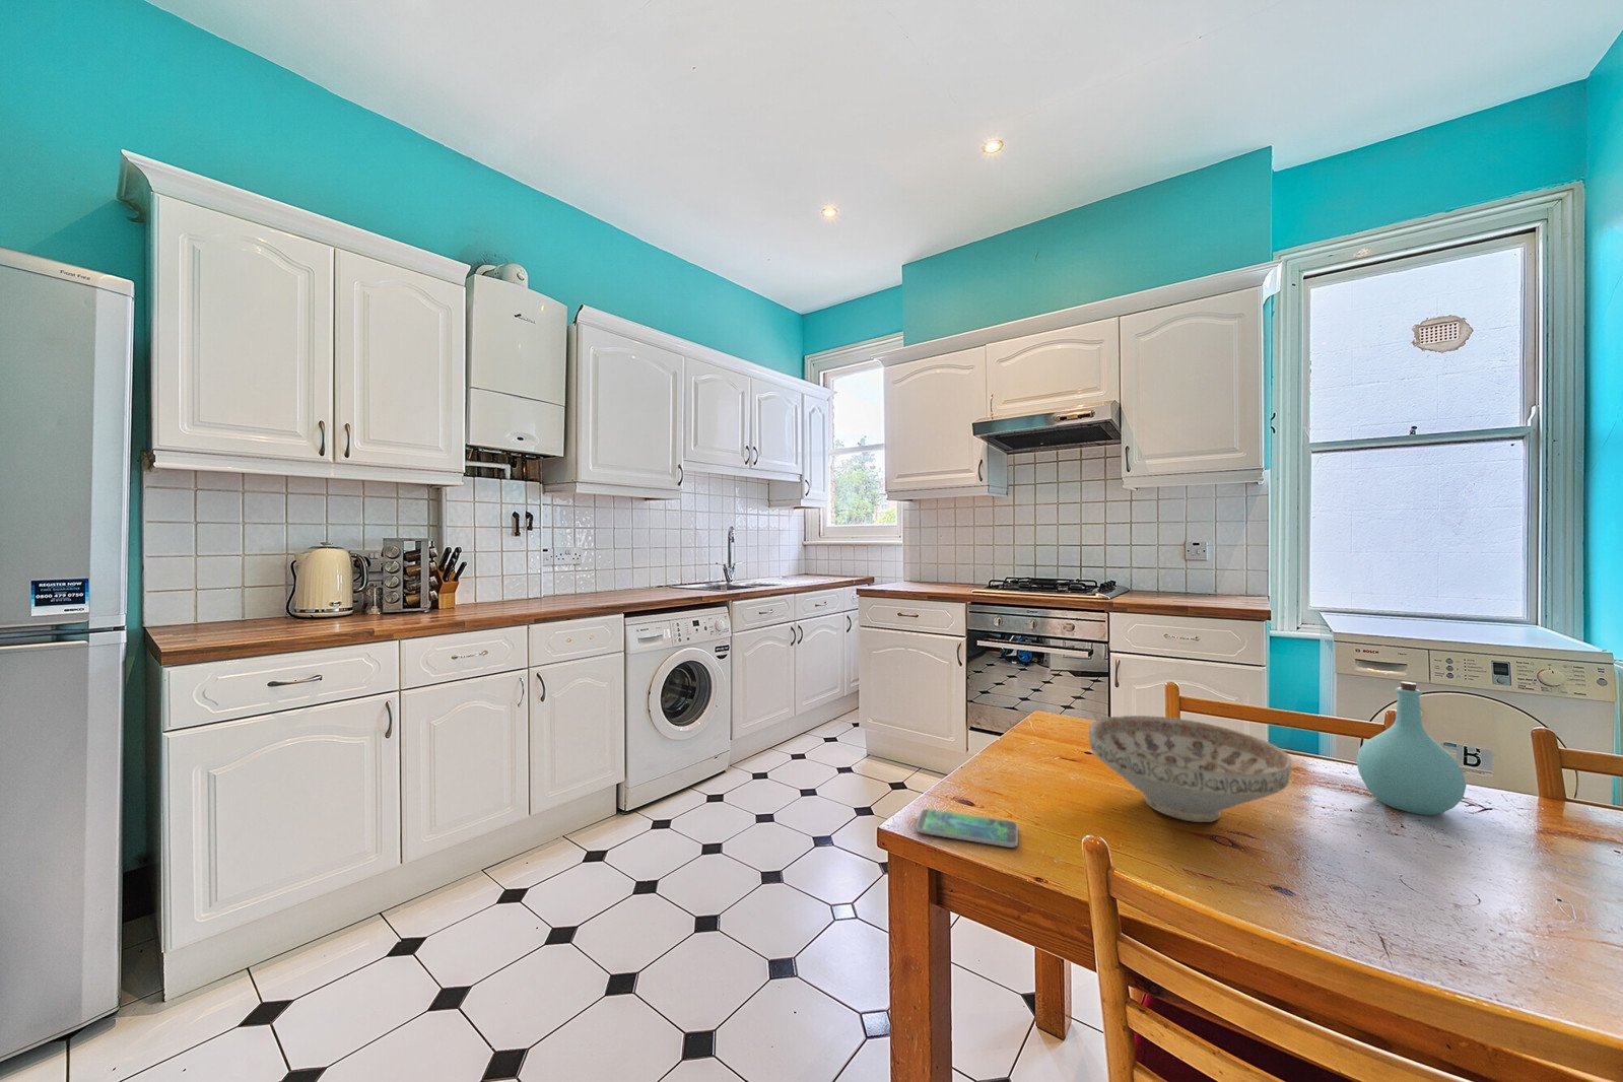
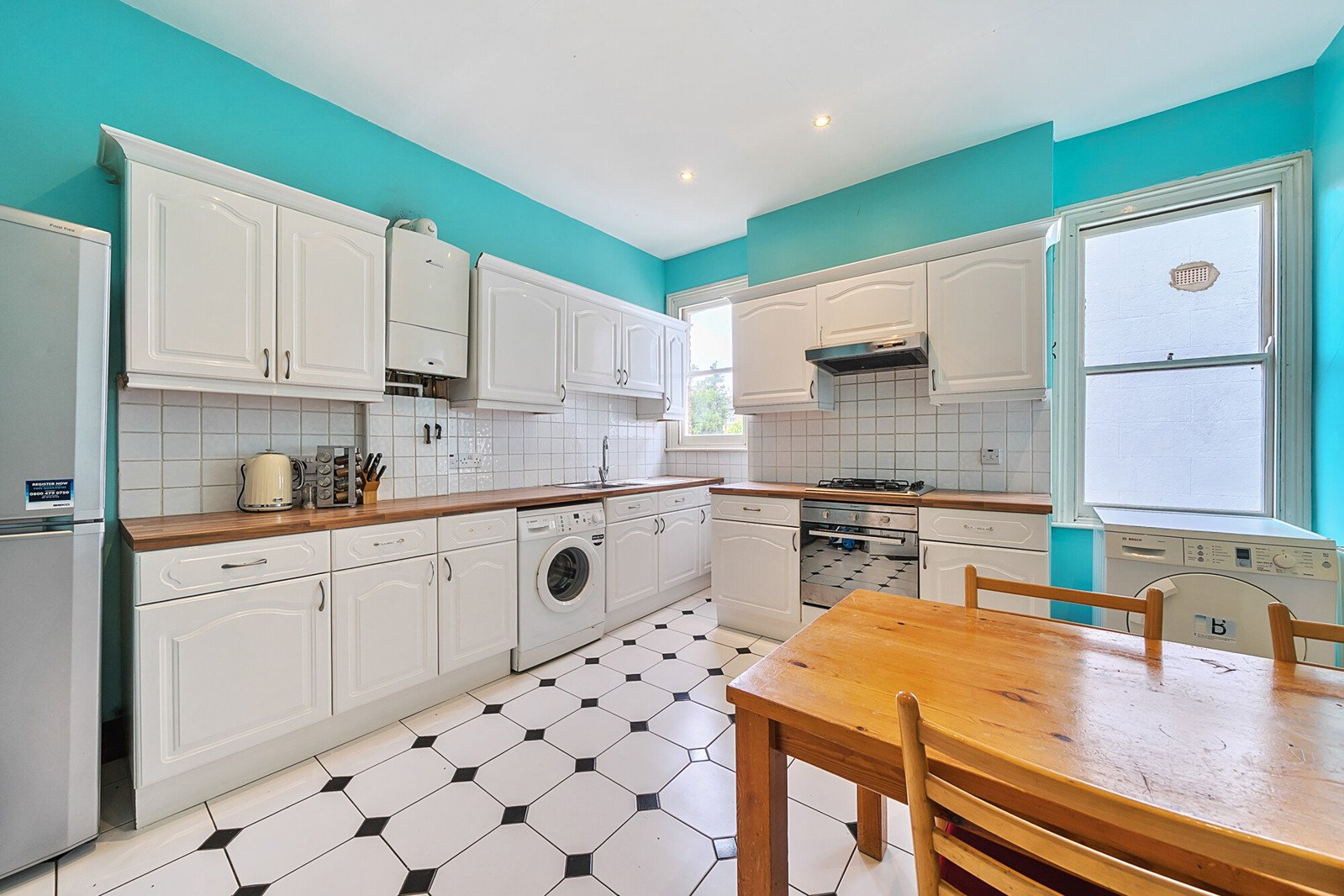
- bottle (1408, 743)
- smartphone (966, 826)
- decorative bowl (1181, 773)
